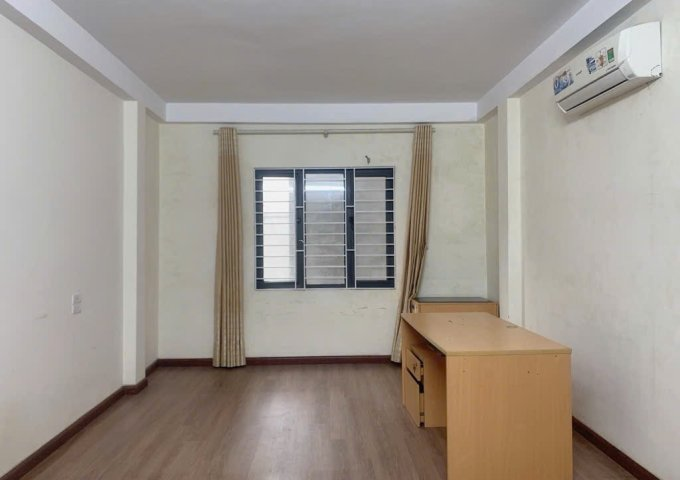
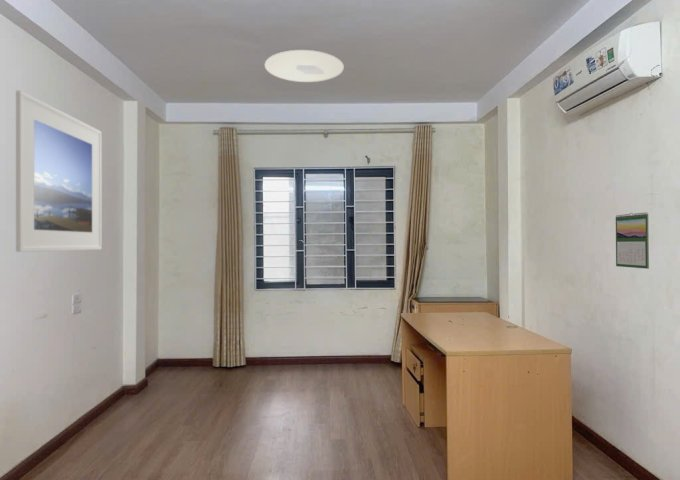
+ calendar (631, 240)
+ ceiling light (304, 63)
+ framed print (65, 182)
